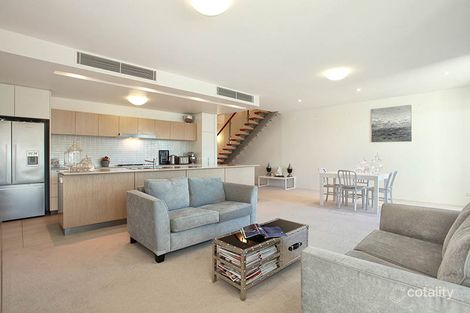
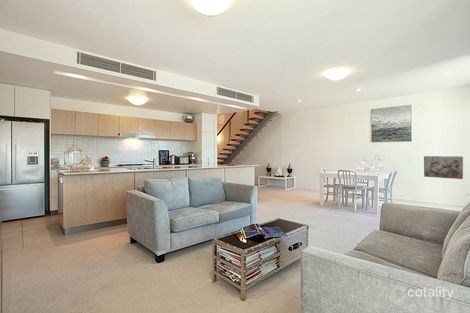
+ relief sculpture (442, 167)
